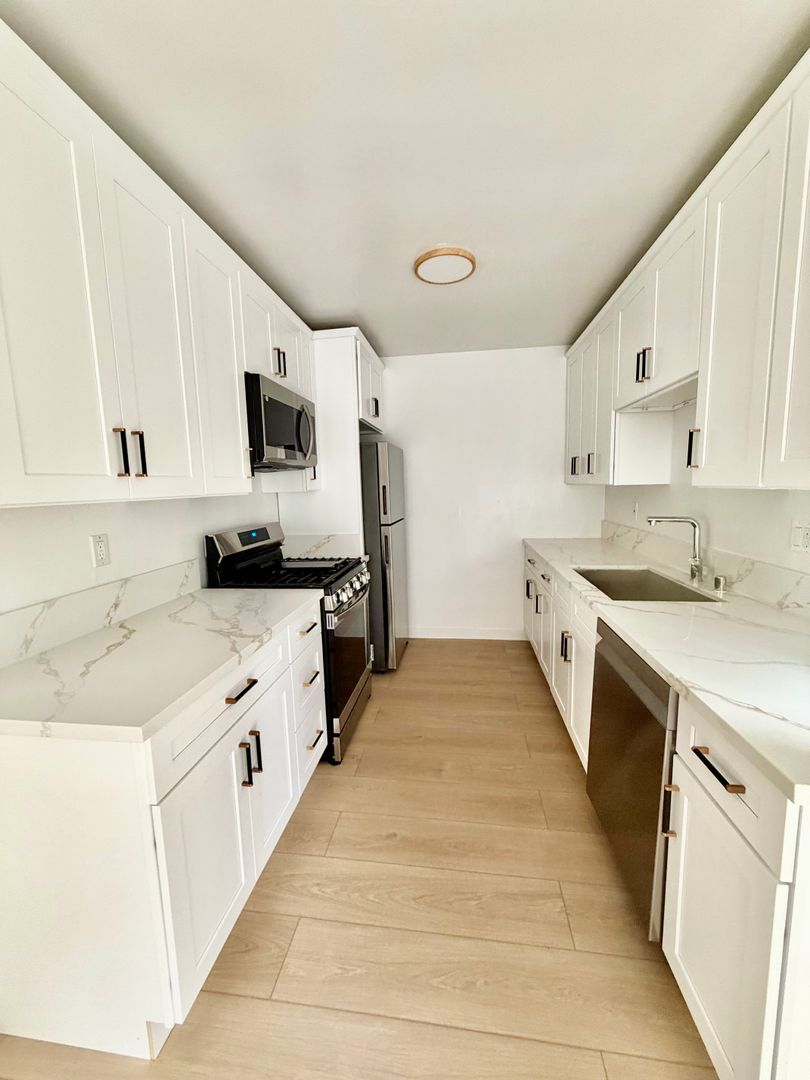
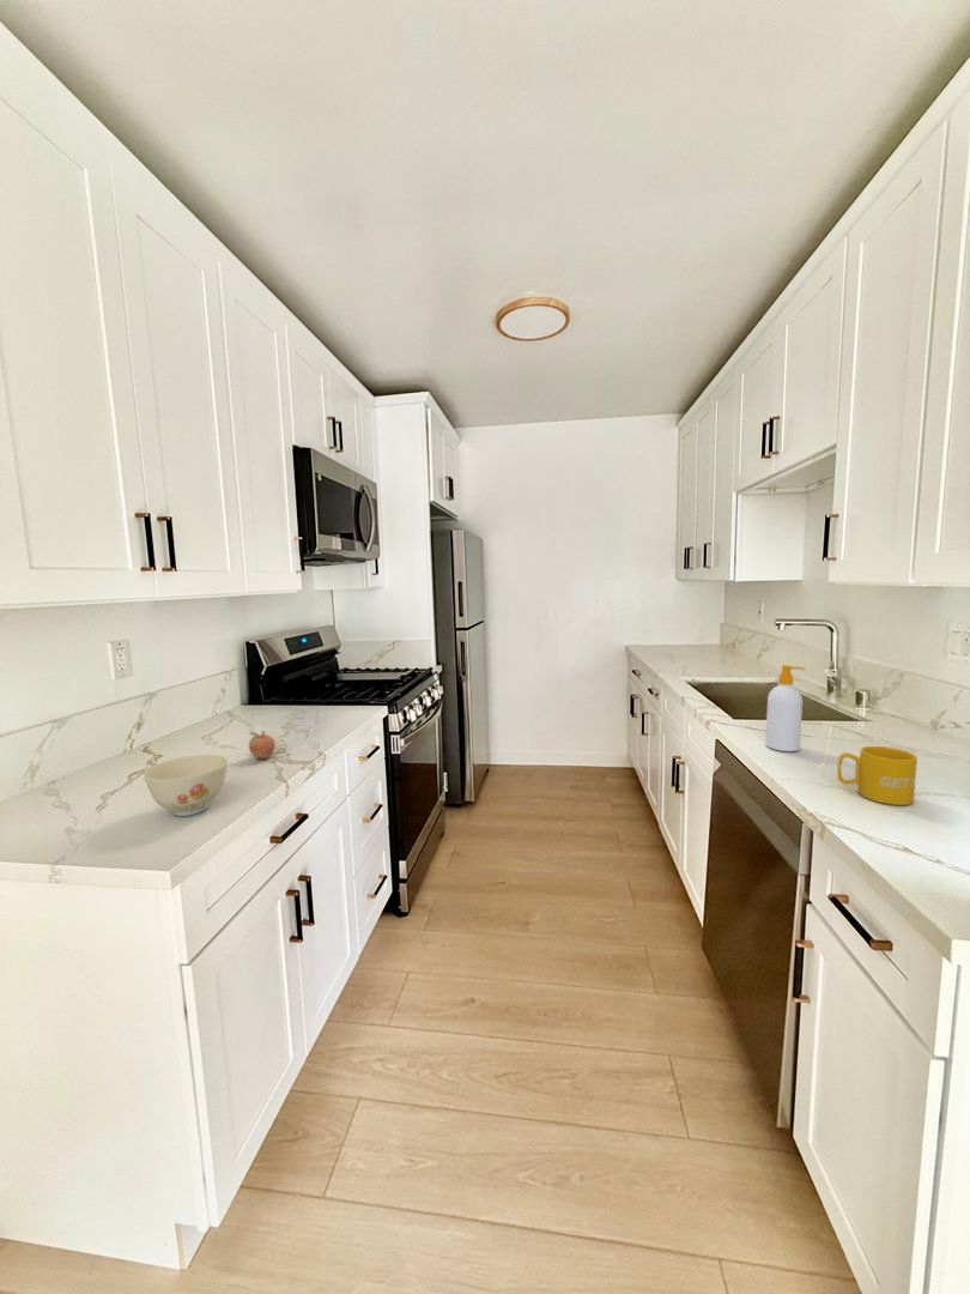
+ bowl (188, 787)
+ soap bottle (786, 707)
+ fruit (261, 744)
+ mug (874, 772)
